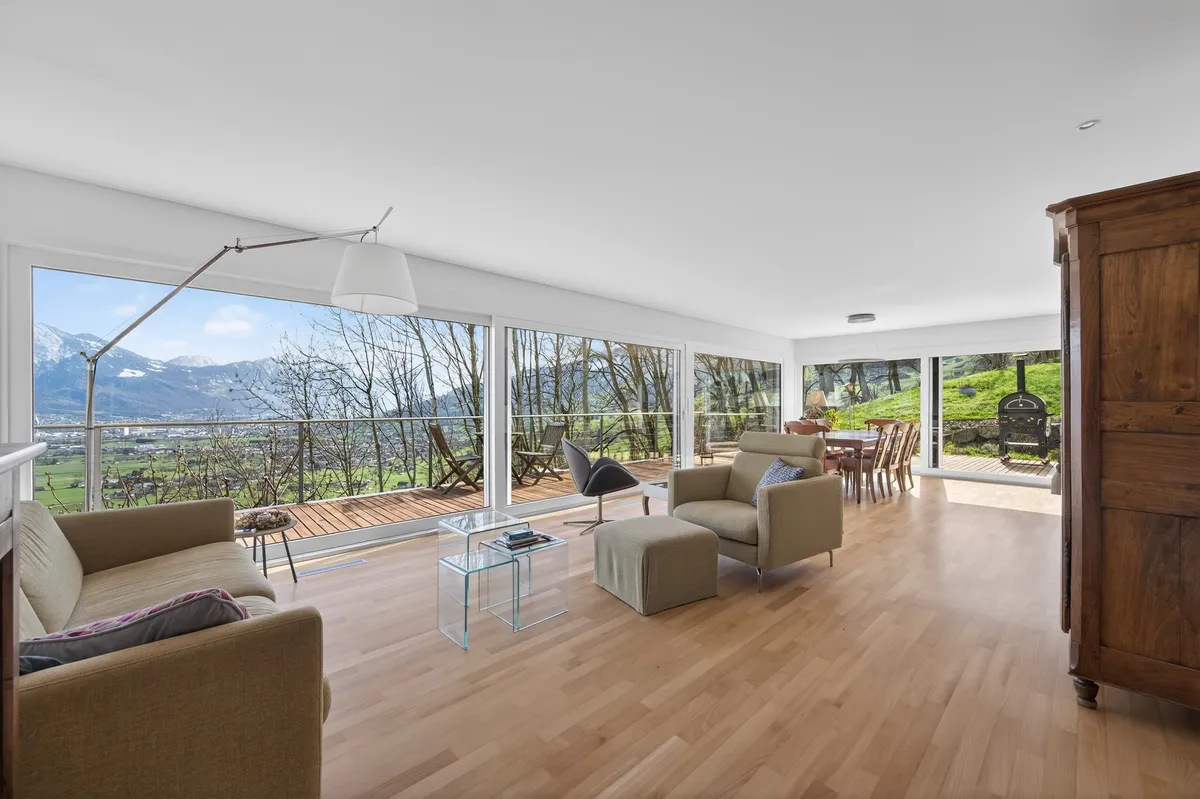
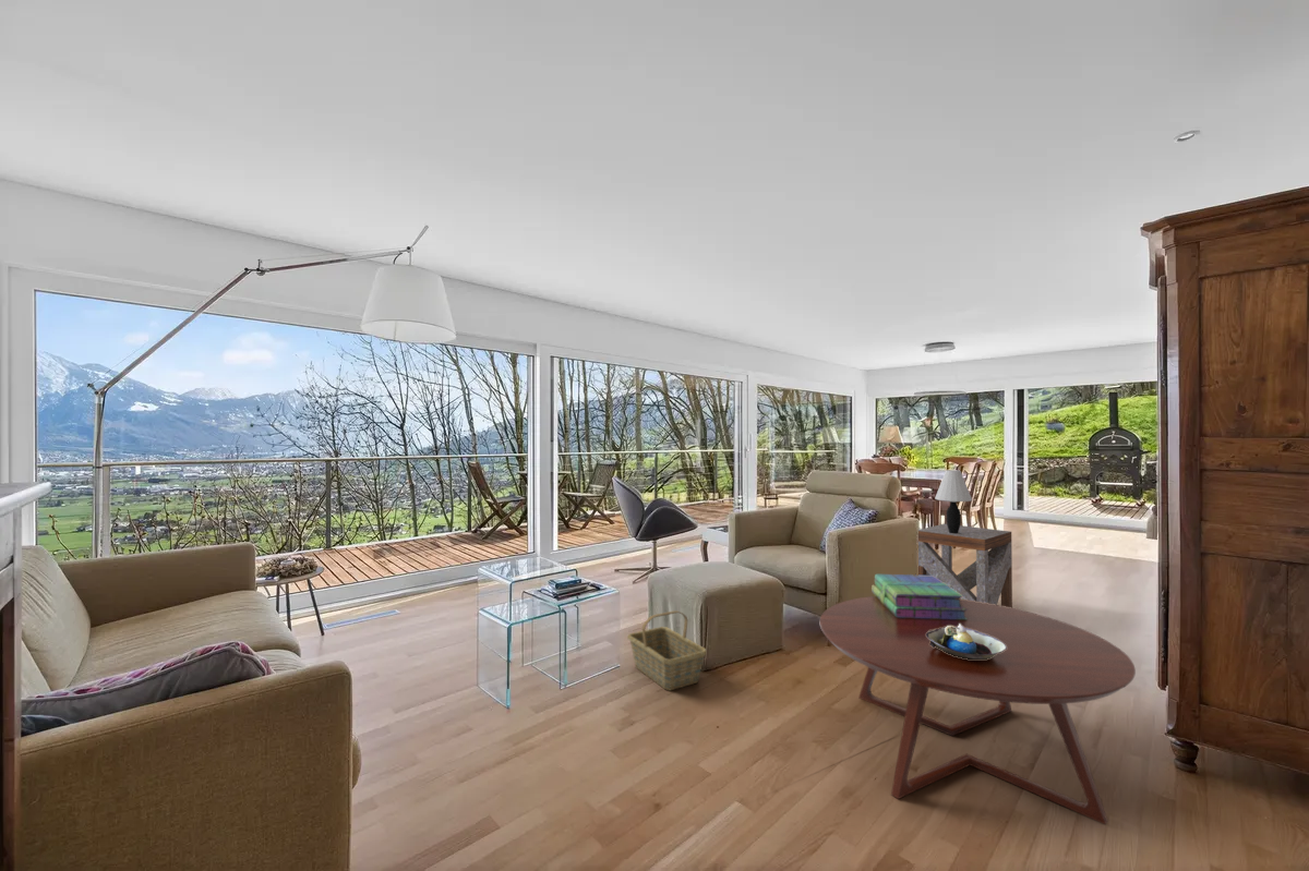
+ basket (664, 643)
+ side table (963, 572)
+ decorative bowl (954, 637)
+ table lamp (952, 500)
+ stack of books (915, 594)
+ coffee table (959, 690)
